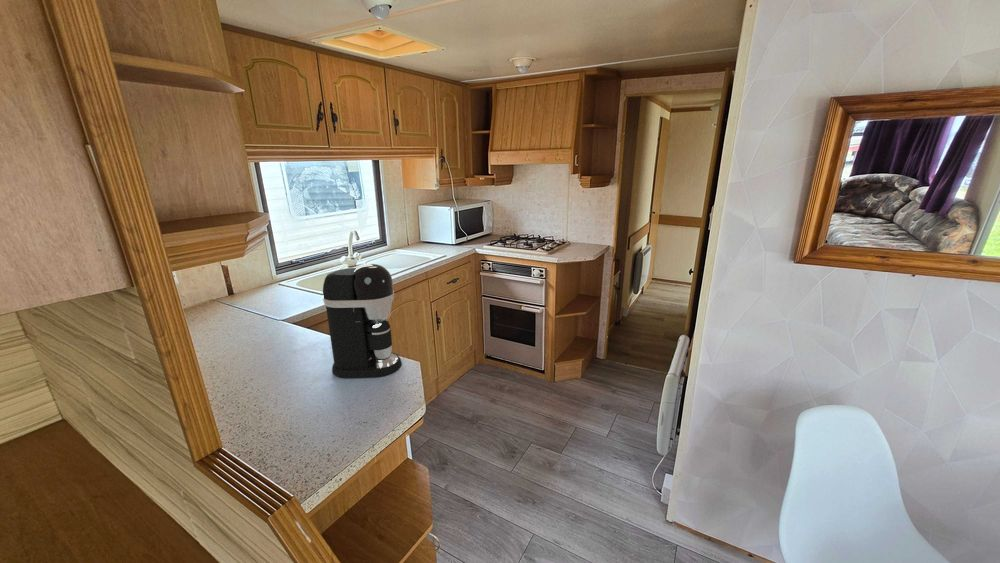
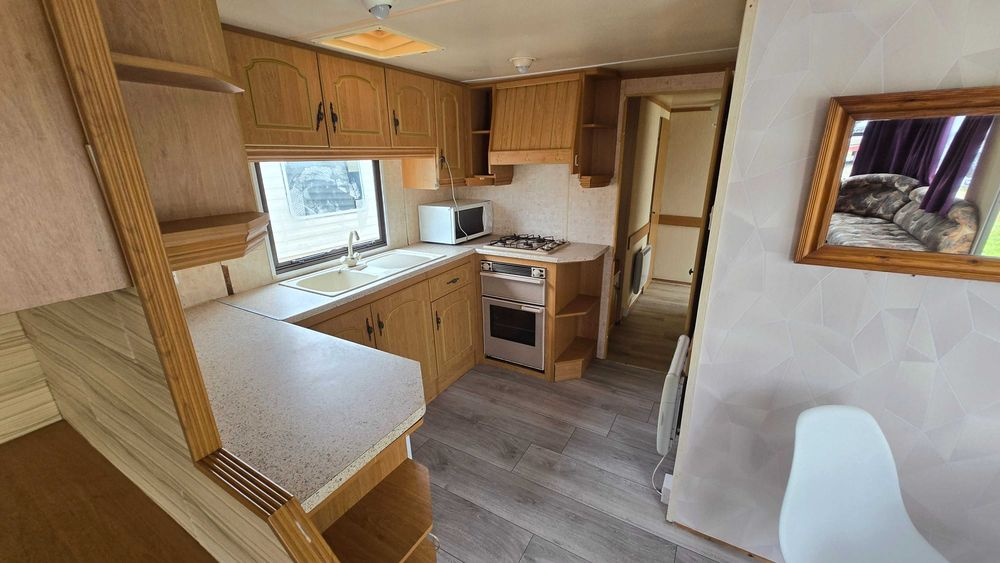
- coffee maker (361, 318)
